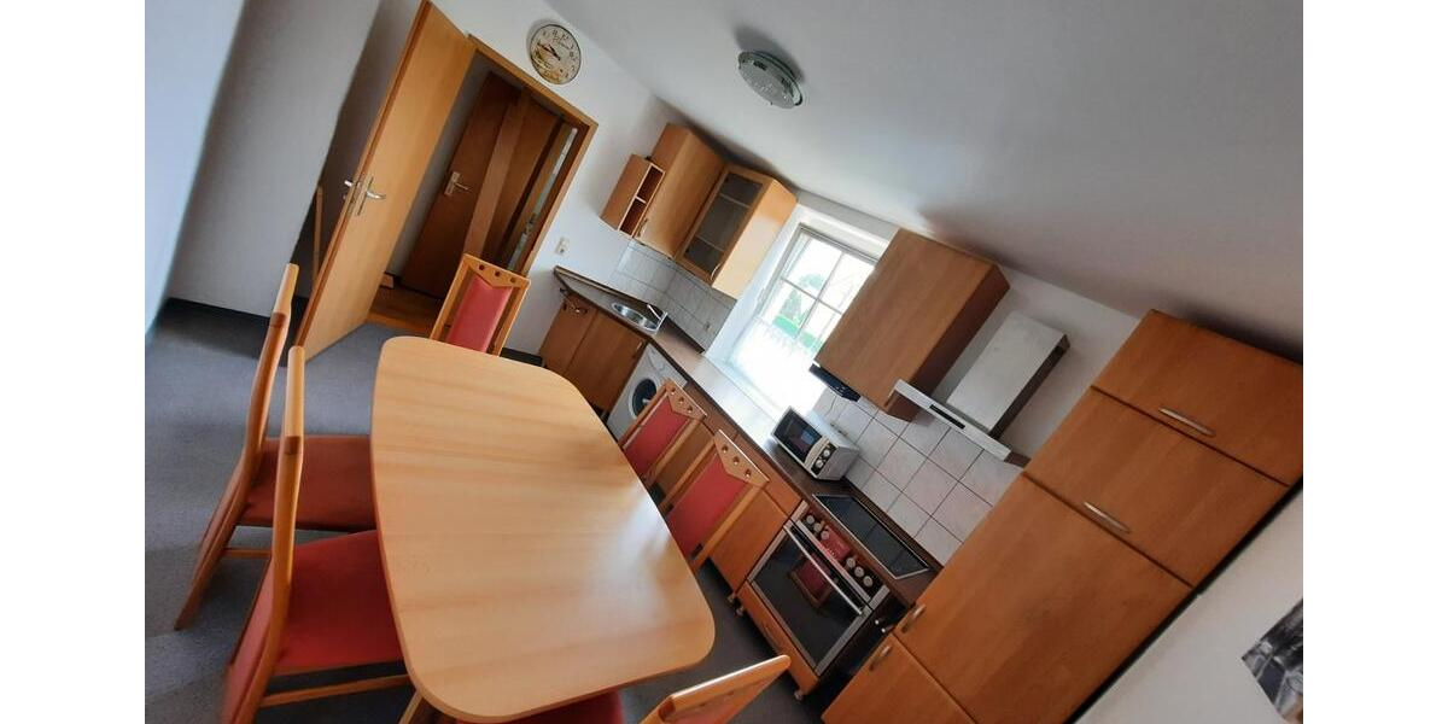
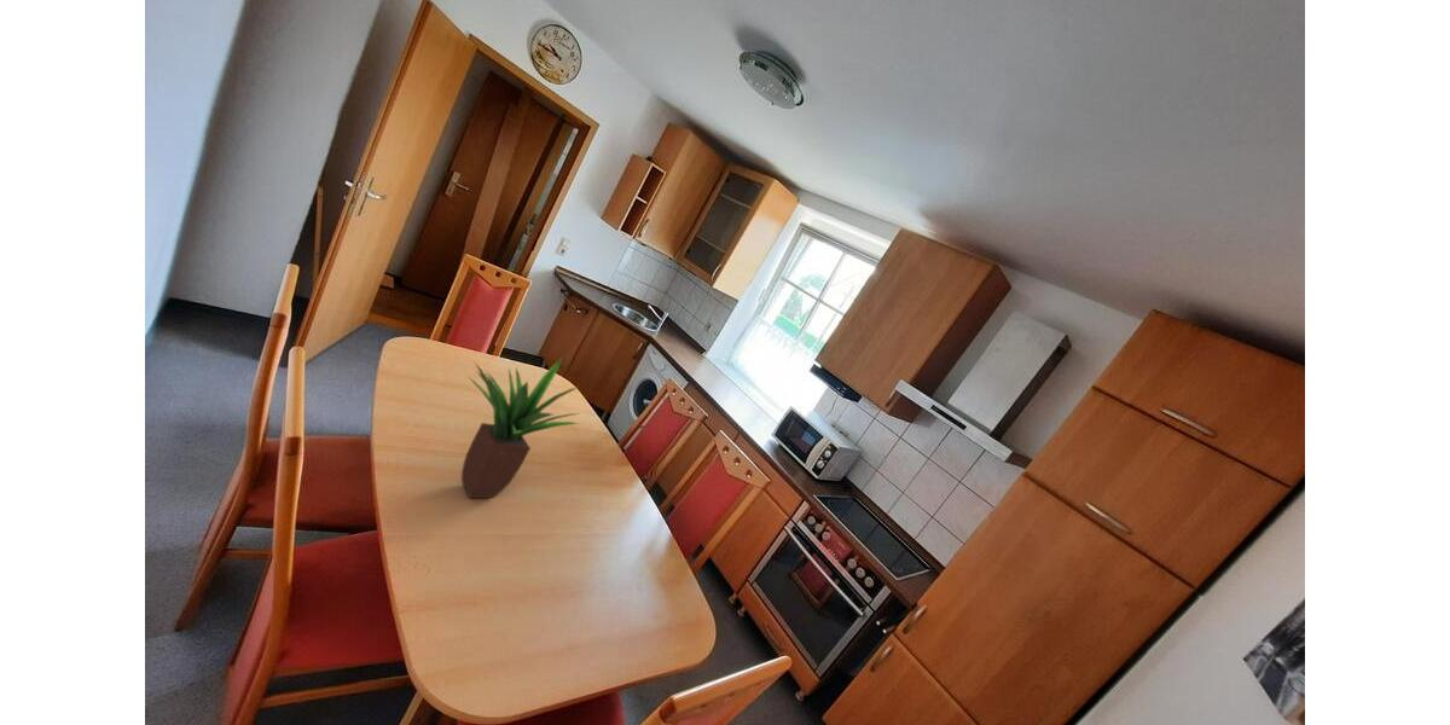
+ potted plant (515, 423)
